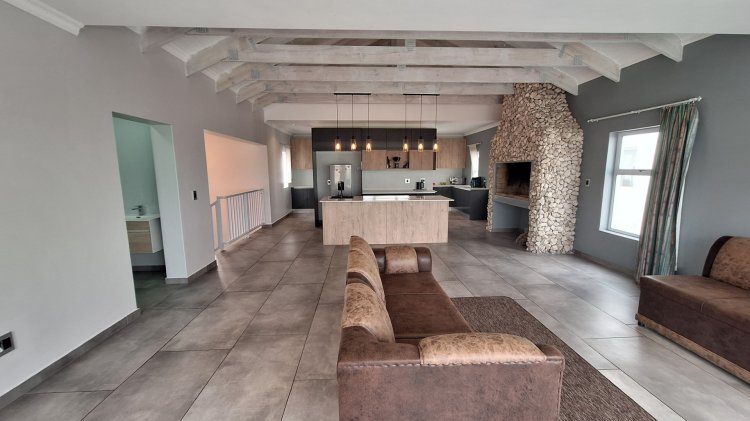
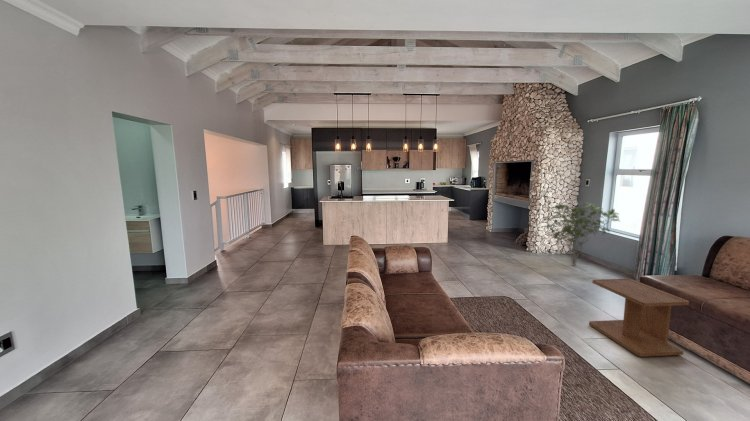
+ shrub (578, 234)
+ side table (633, 314)
